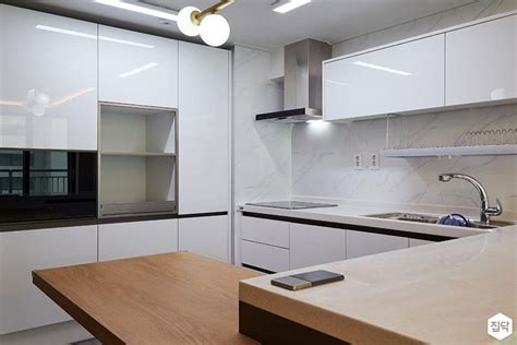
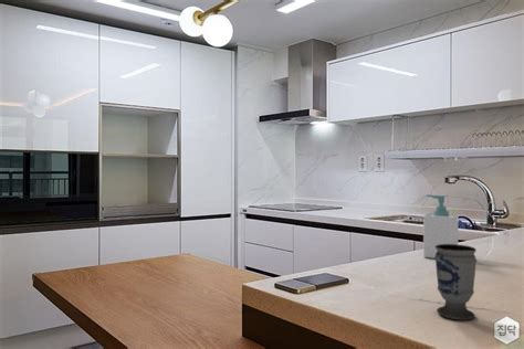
+ soap bottle (440, 225)
+ cup (454, 281)
